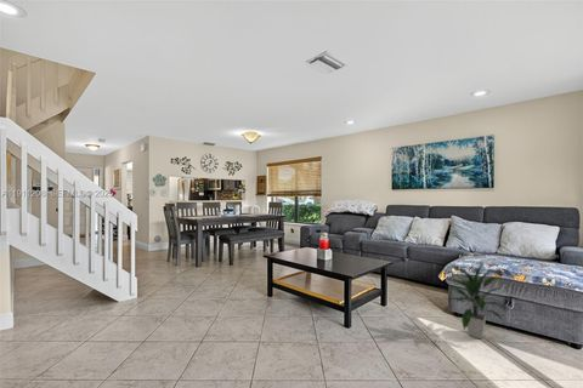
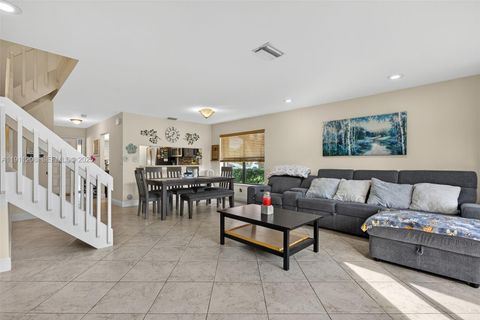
- indoor plant (472, 298)
